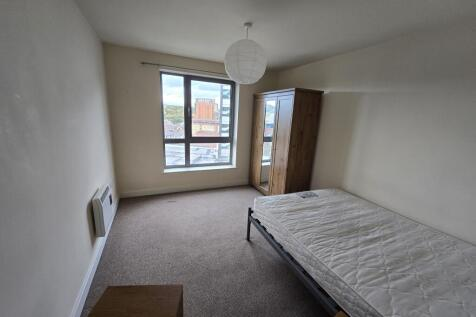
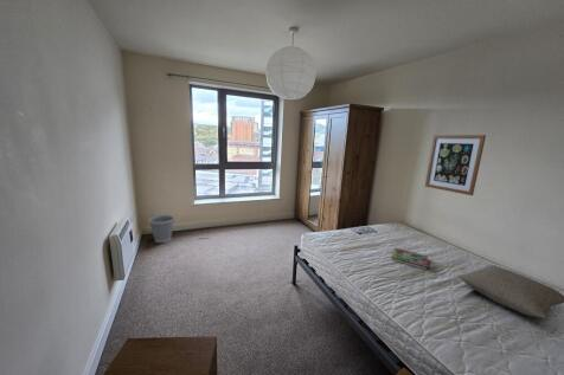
+ book (409, 257)
+ wastebasket (162, 228)
+ wall art (451, 163)
+ pillow (509, 287)
